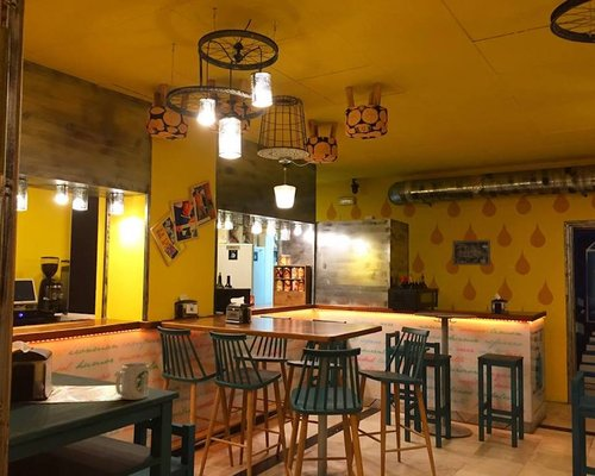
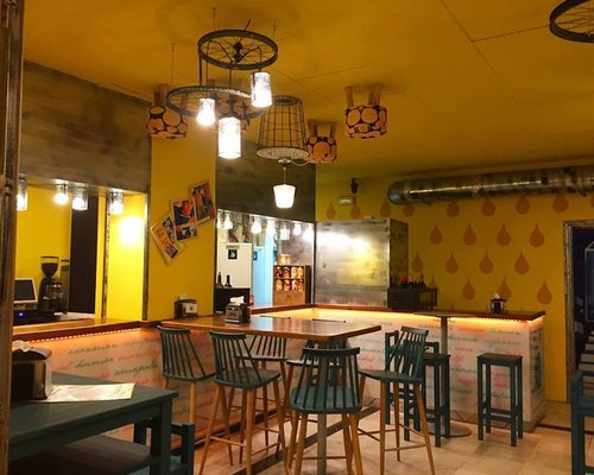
- mug (130, 381)
- wall art (471, 252)
